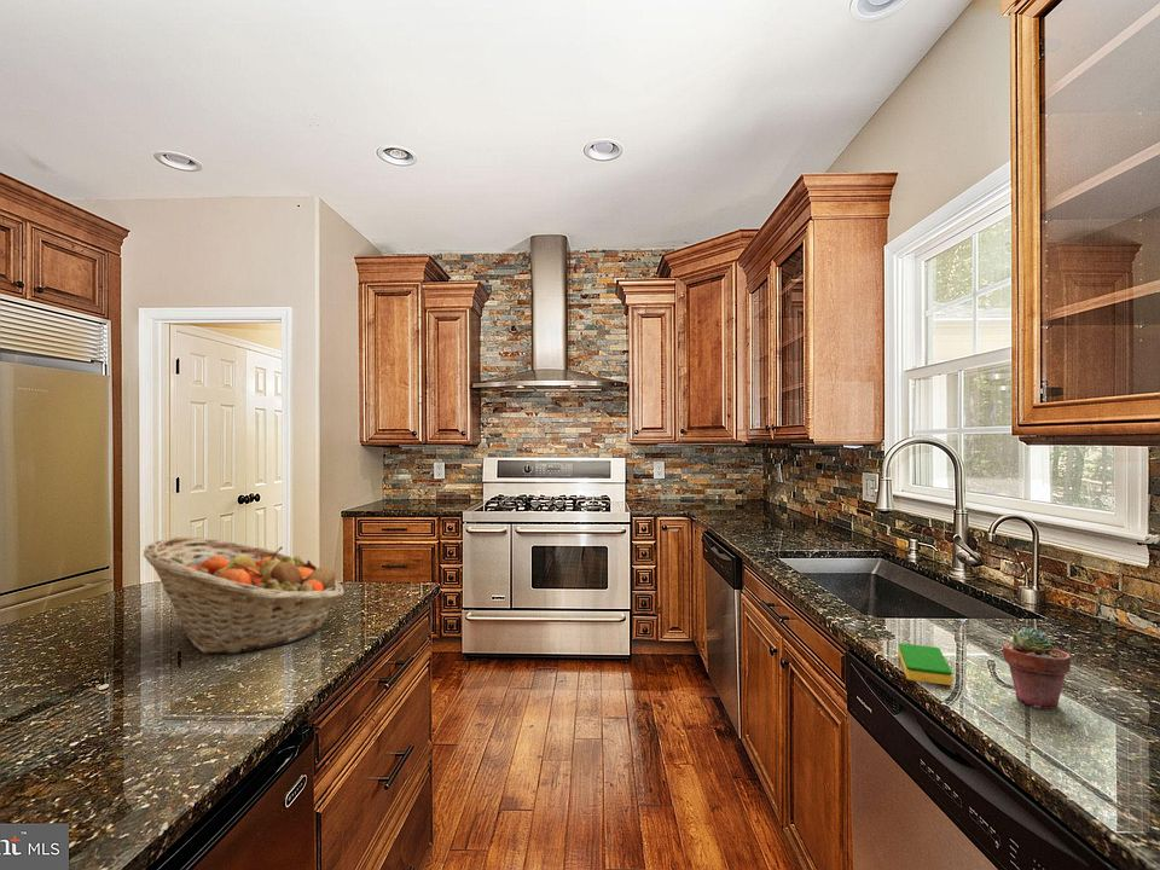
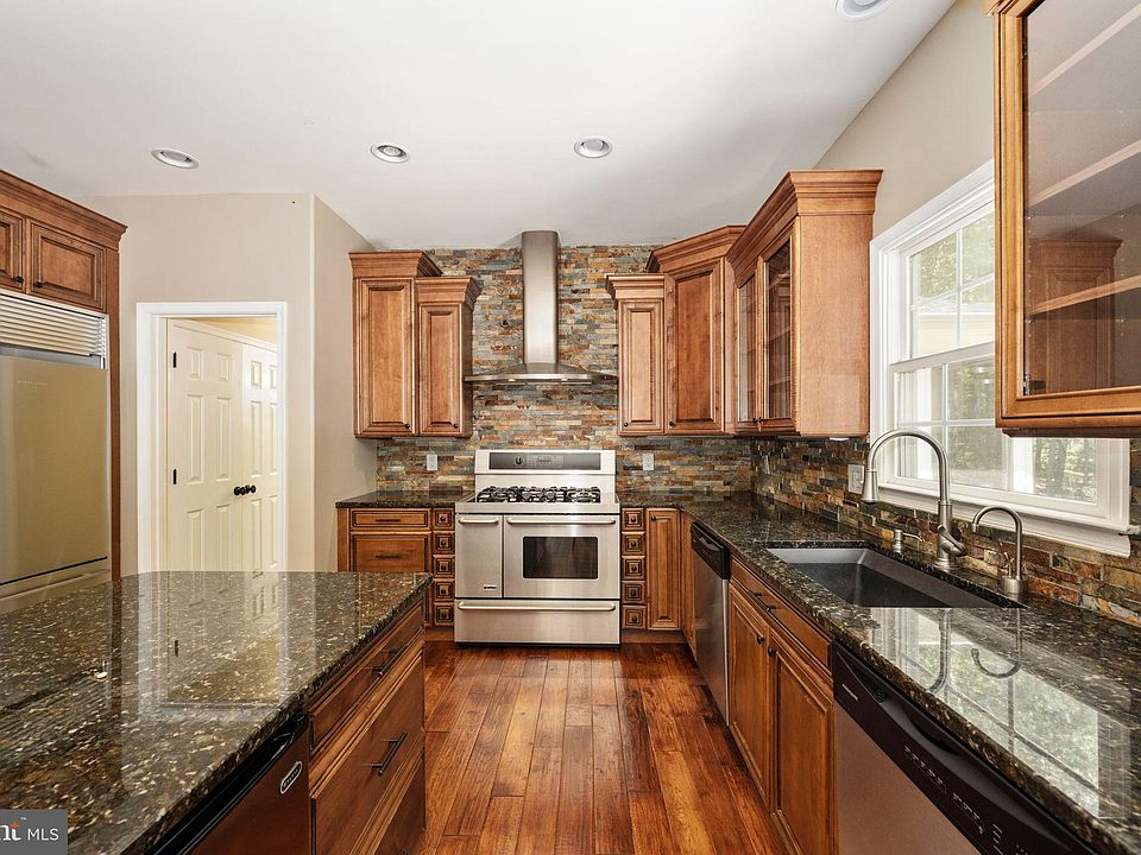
- dish sponge (923, 662)
- fruit basket (249, 584)
- potted succulent (1036, 665)
